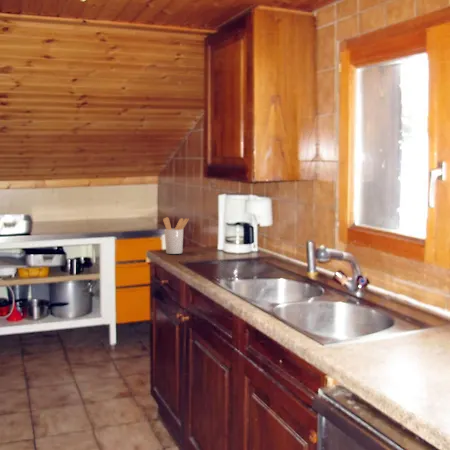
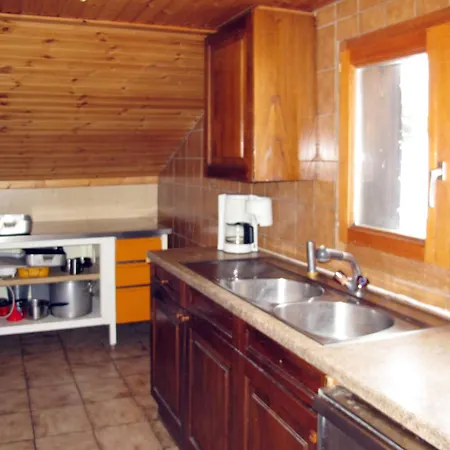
- utensil holder (177, 234)
